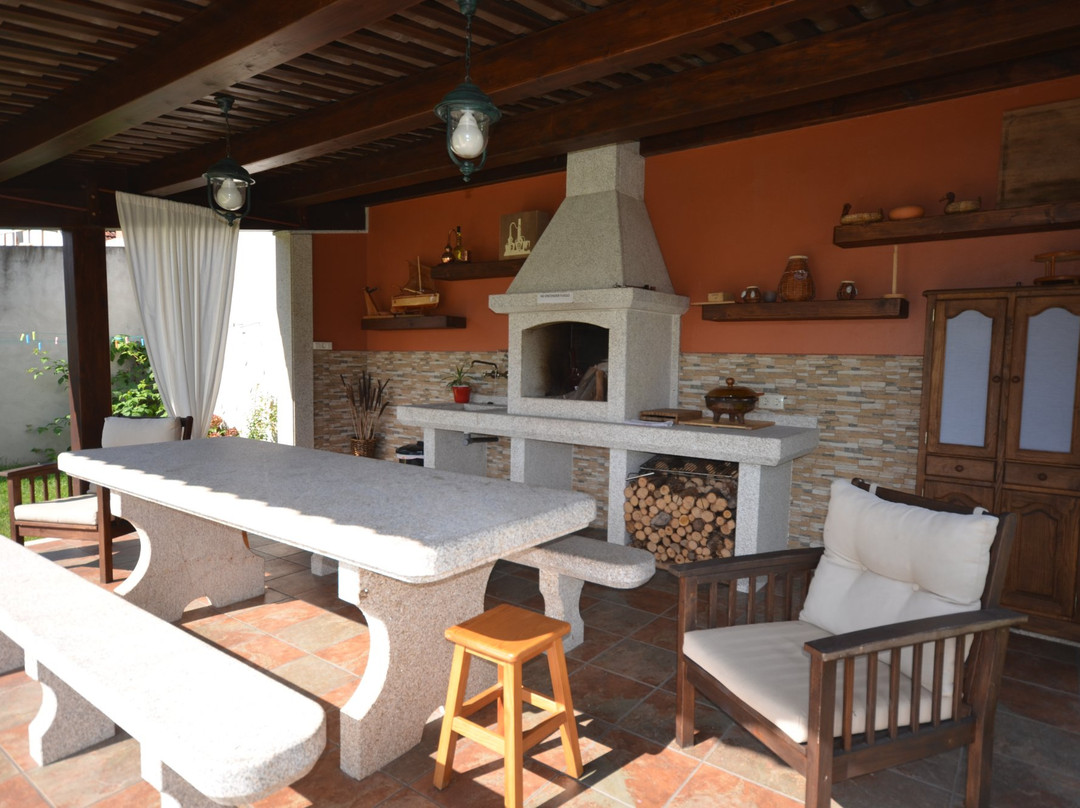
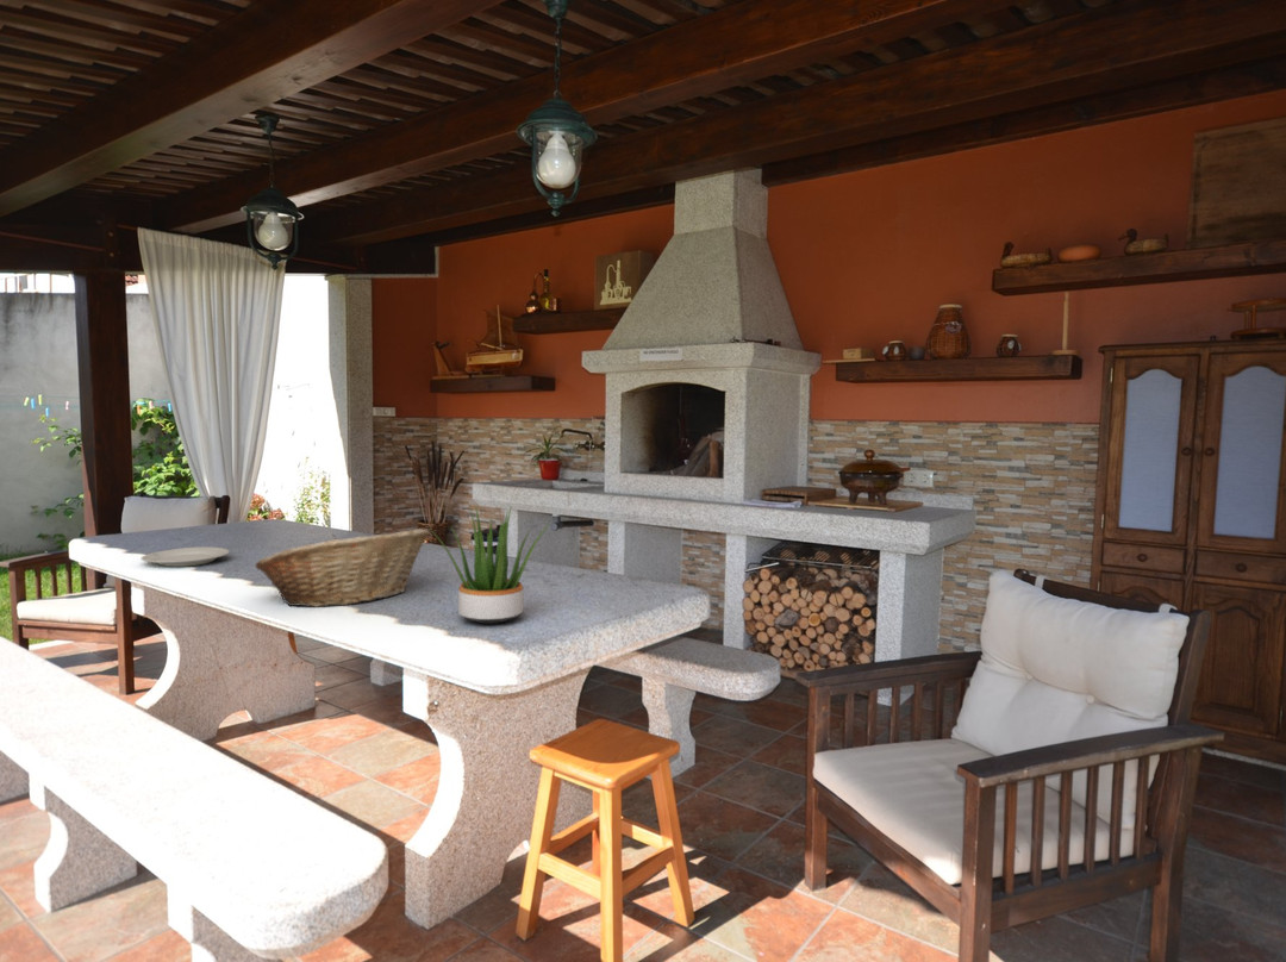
+ potted plant (491, 563)
+ fruit basket (348, 561)
+ chinaware (186, 557)
